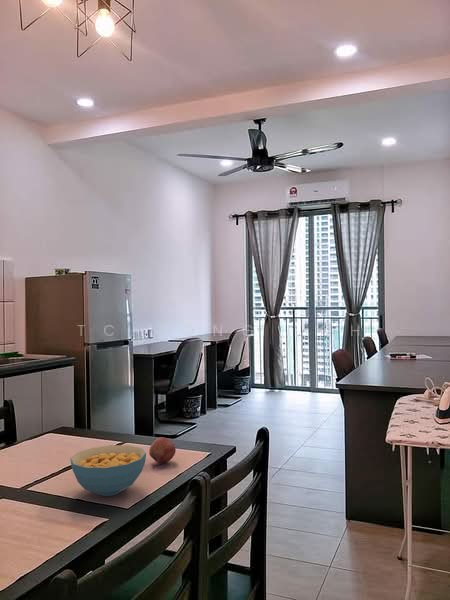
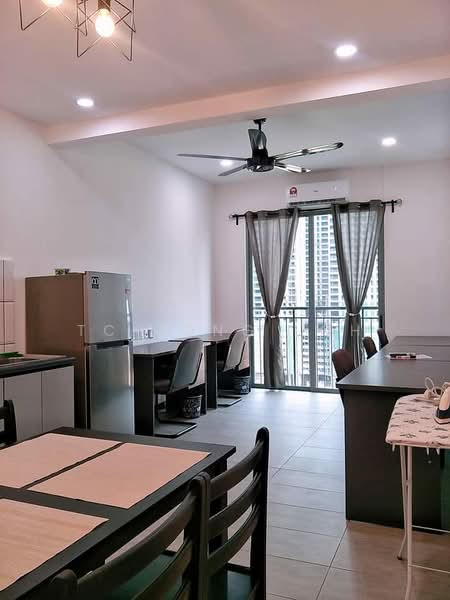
- fruit (162, 450)
- cereal bowl (109, 473)
